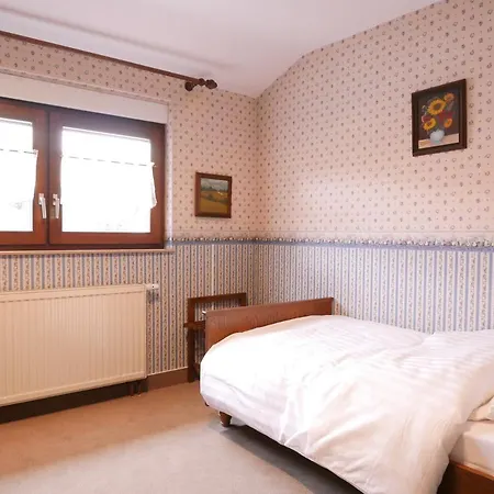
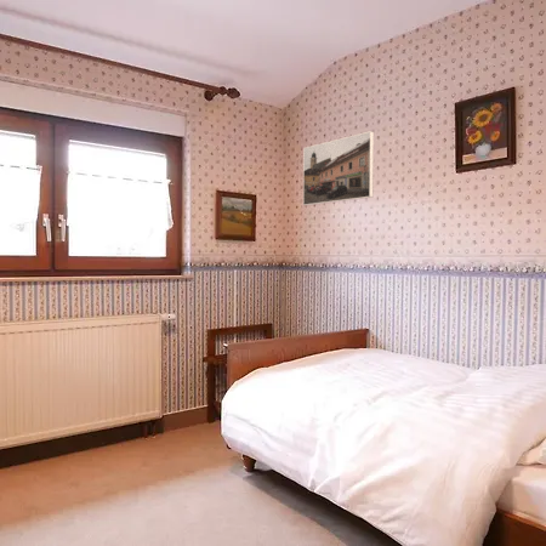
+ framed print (336, 170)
